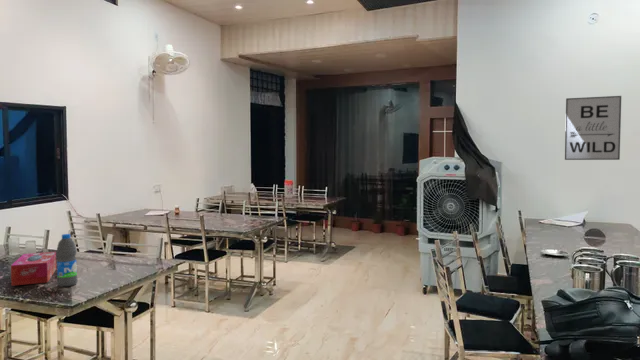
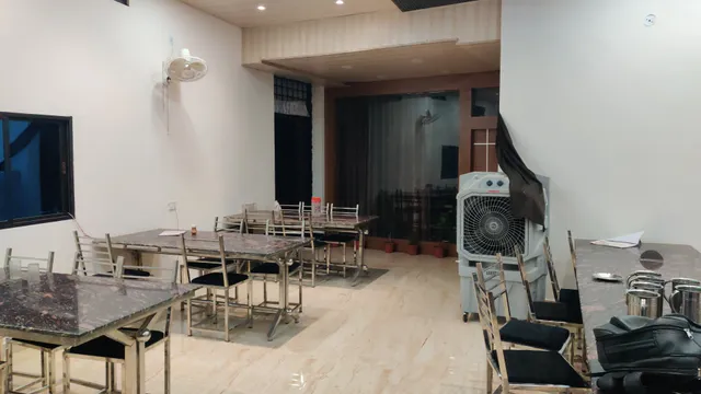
- wall art (592, 128)
- water bottle (66, 259)
- tissue box (35, 267)
